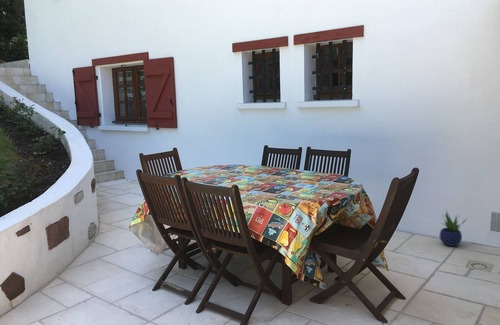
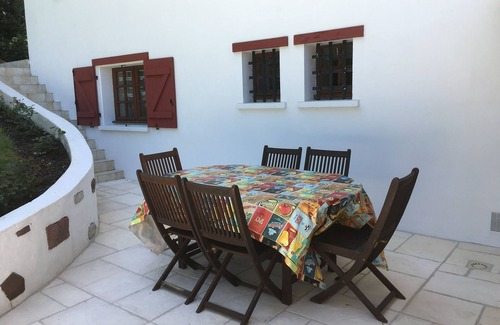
- potted plant (452, 228)
